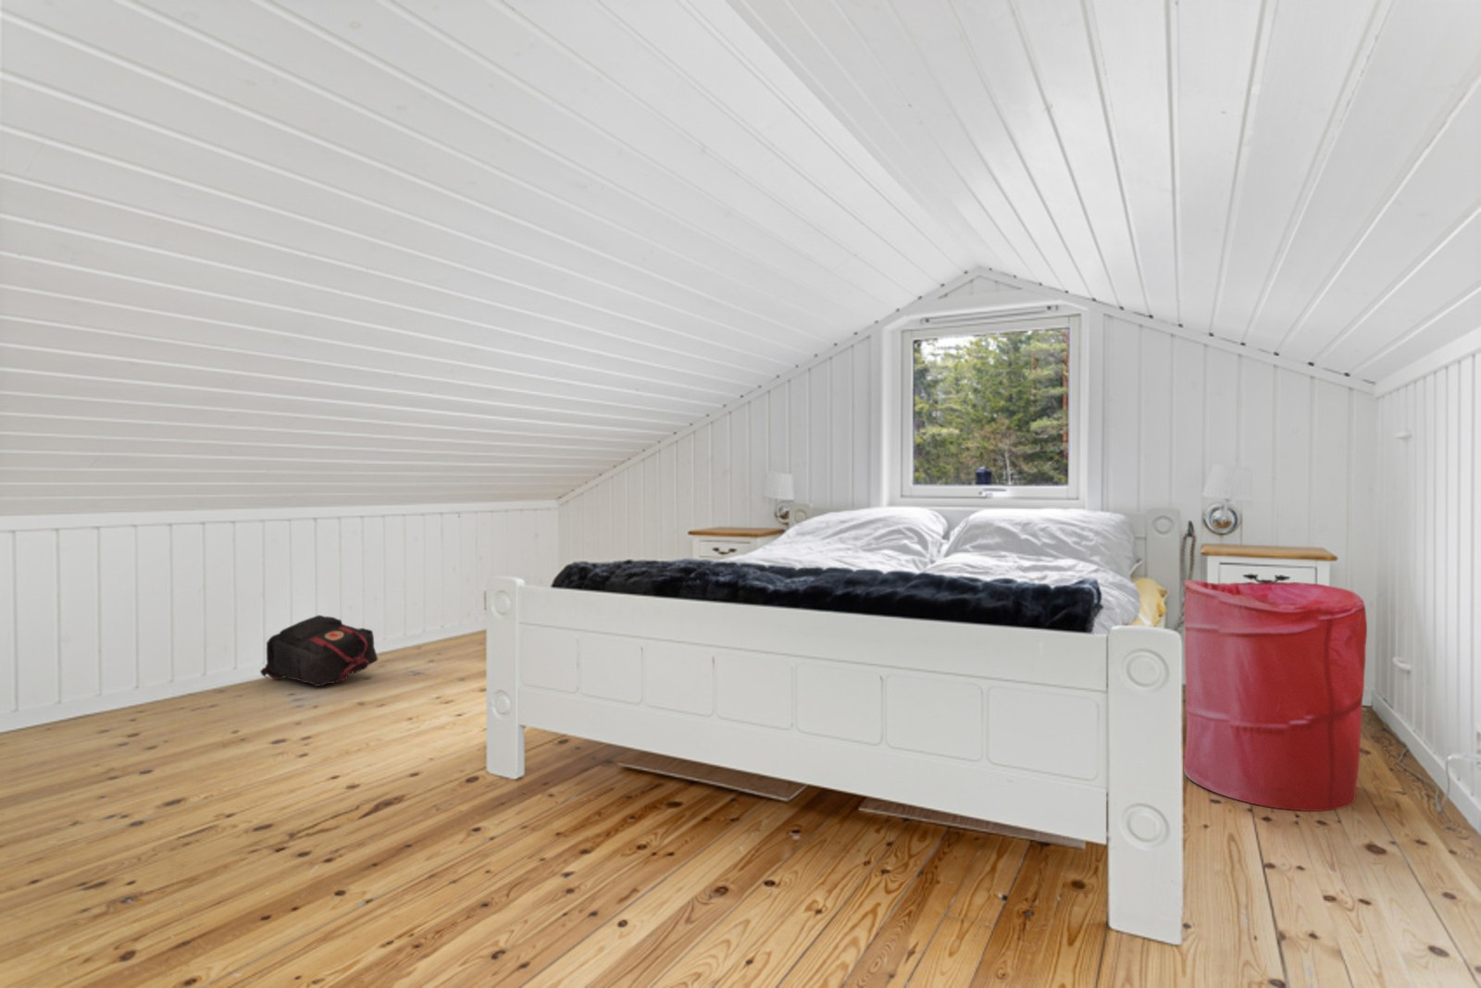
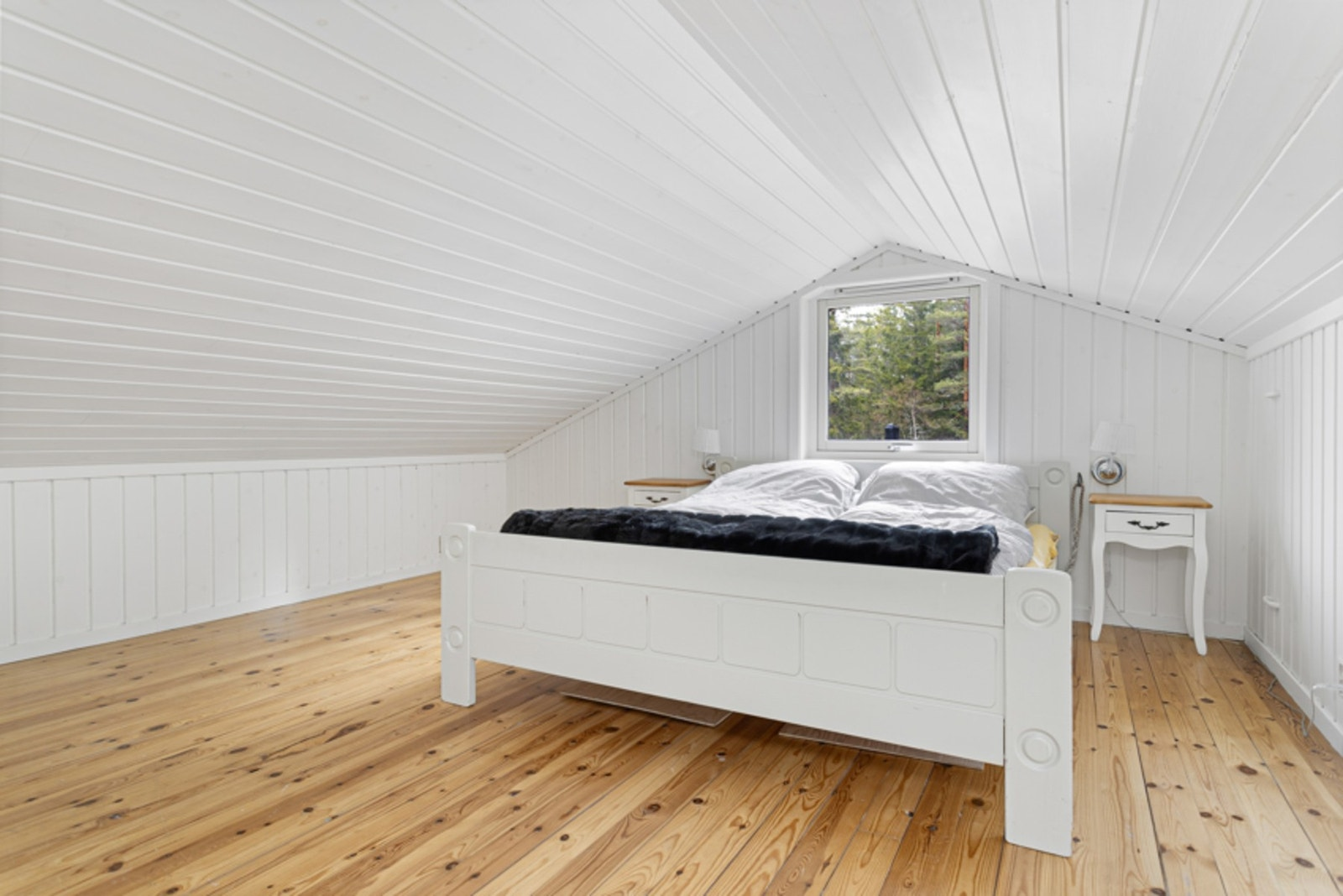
- laundry hamper (1270, 685)
- backpack (328, 646)
